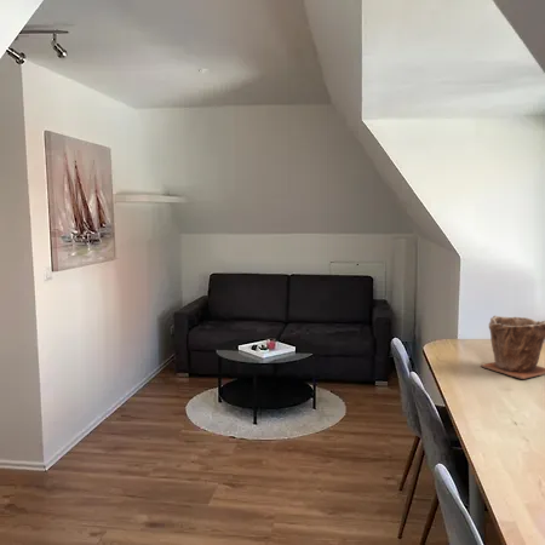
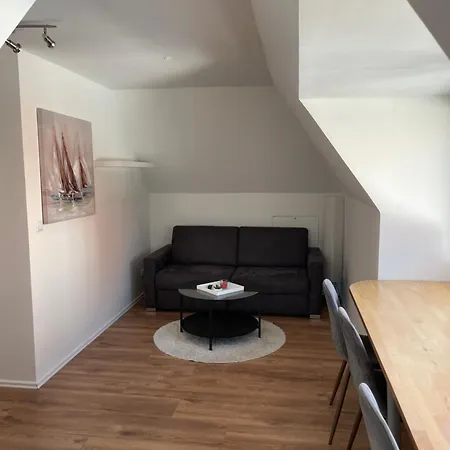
- plant pot (517, 344)
